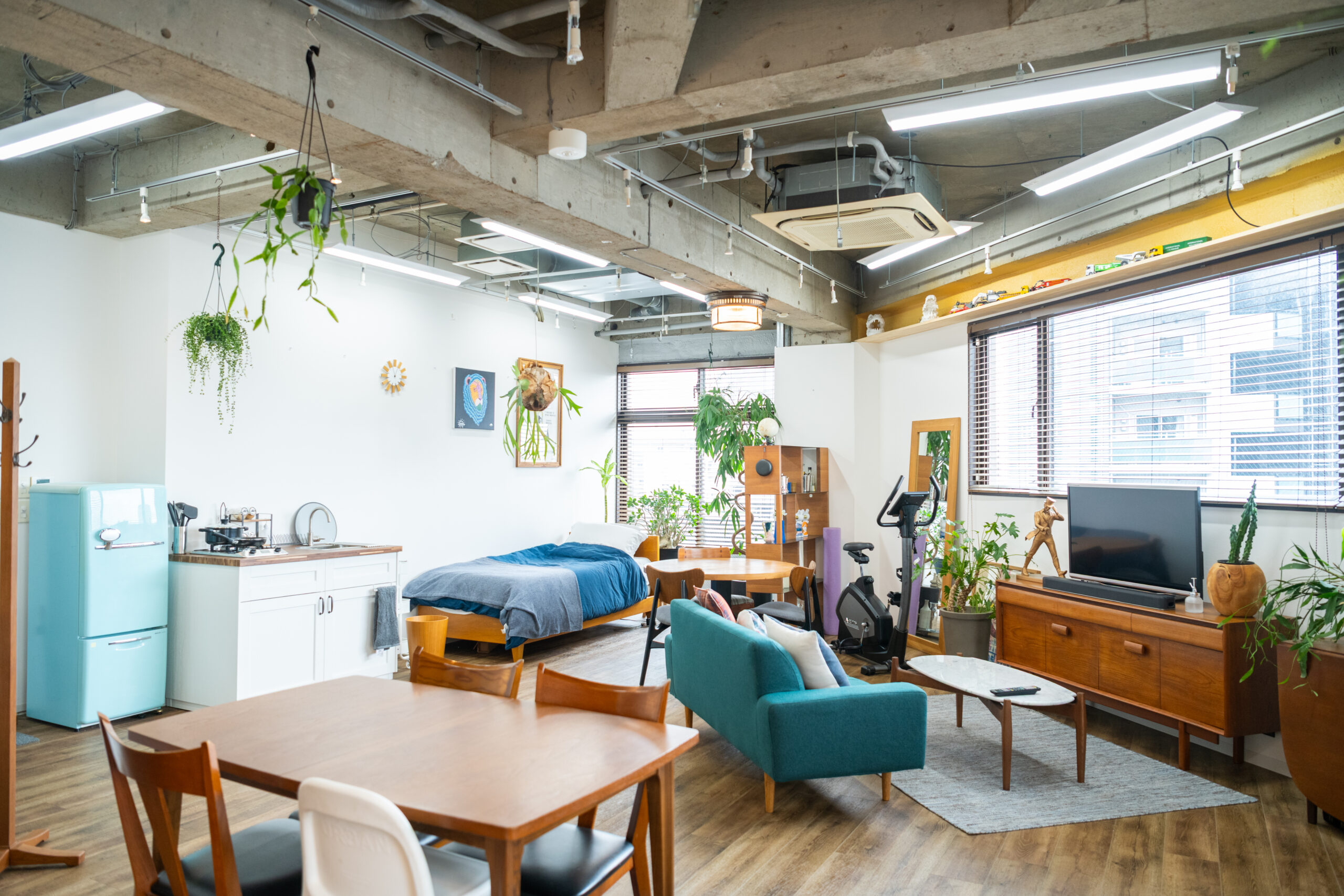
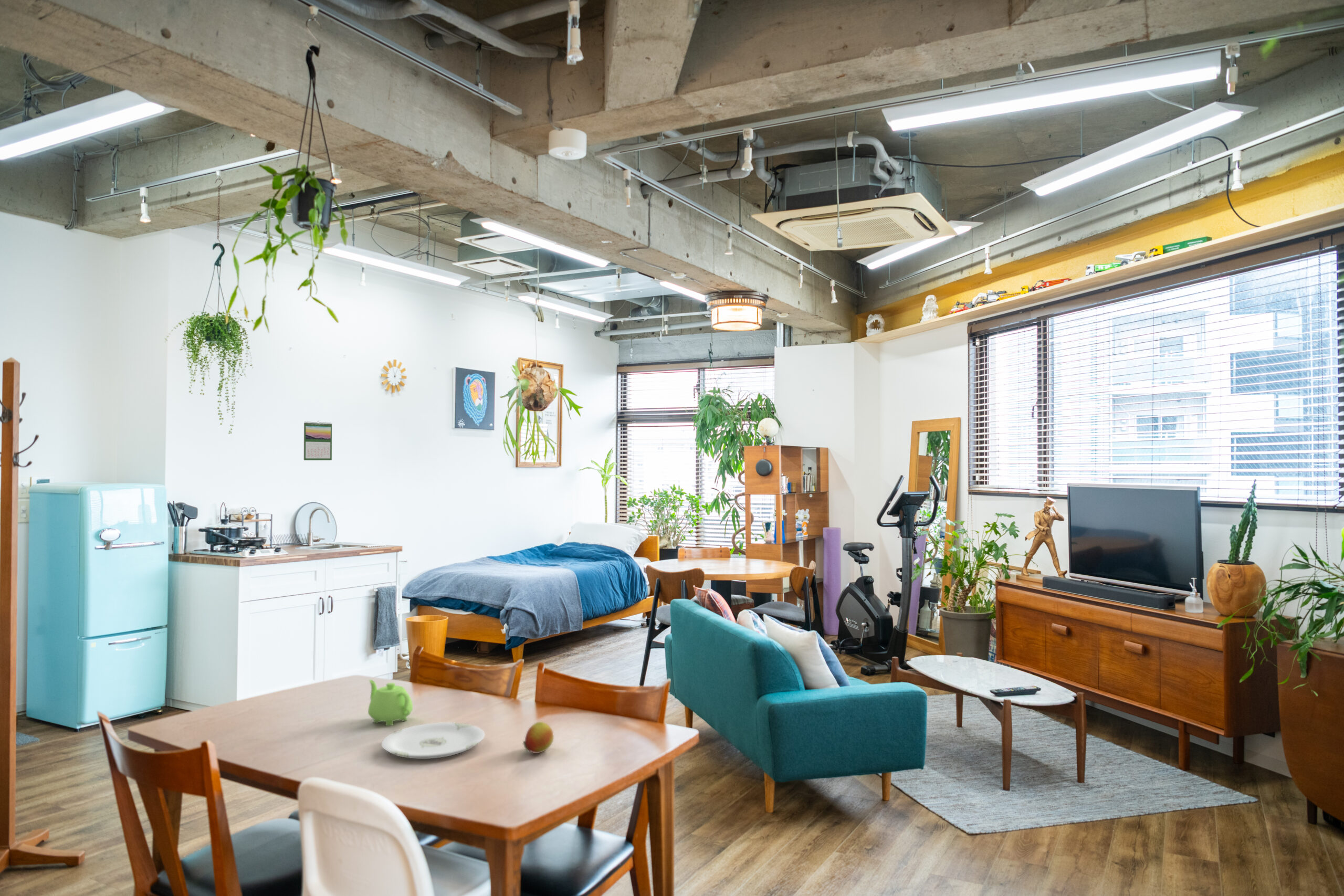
+ teapot (388, 701)
+ plate (434, 742)
+ calendar (318, 440)
+ fruit (539, 737)
